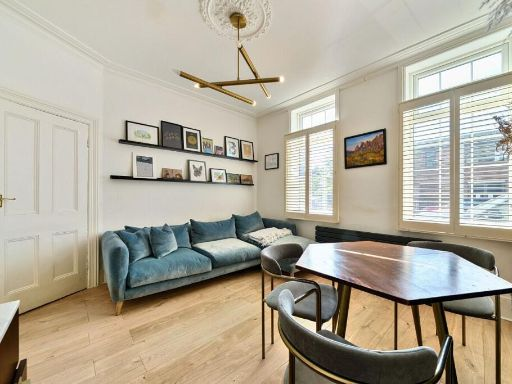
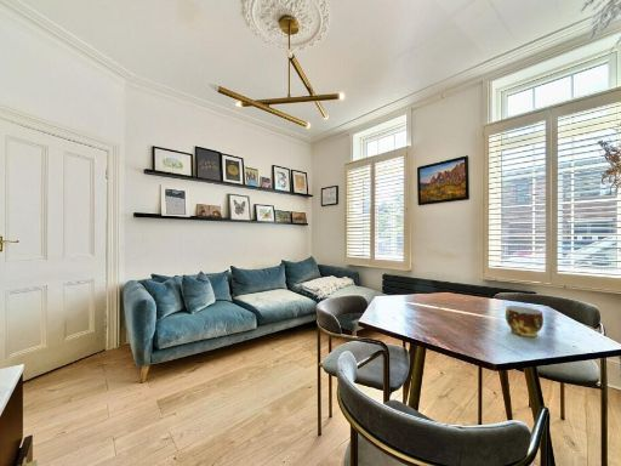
+ cup (525, 322)
